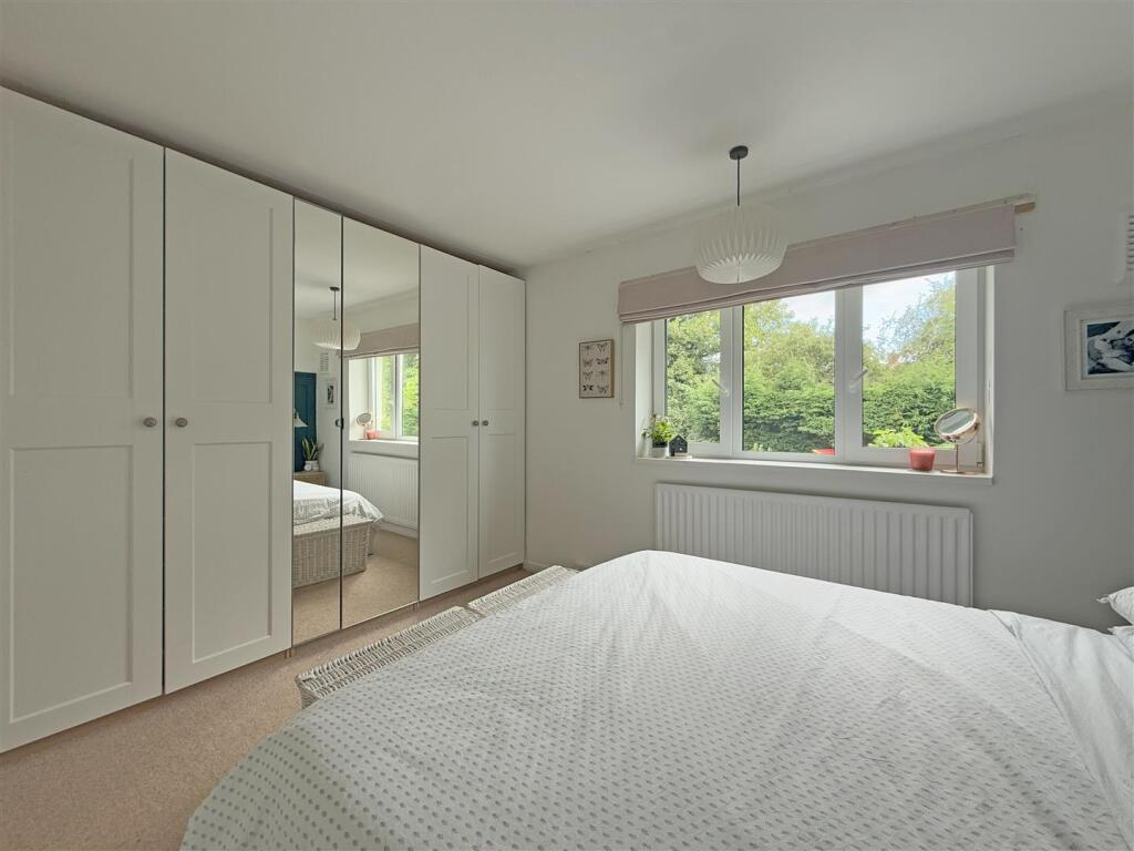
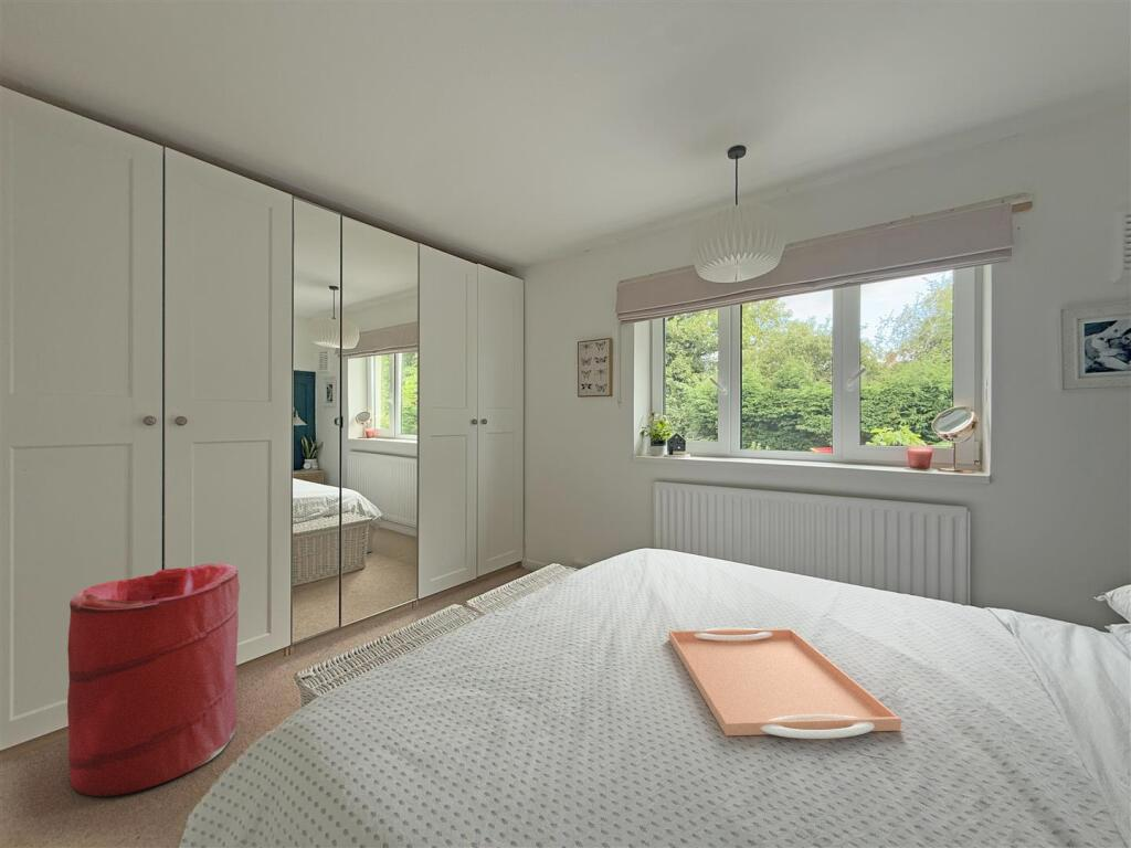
+ serving tray (764, 671)
+ laundry hamper (160, 660)
